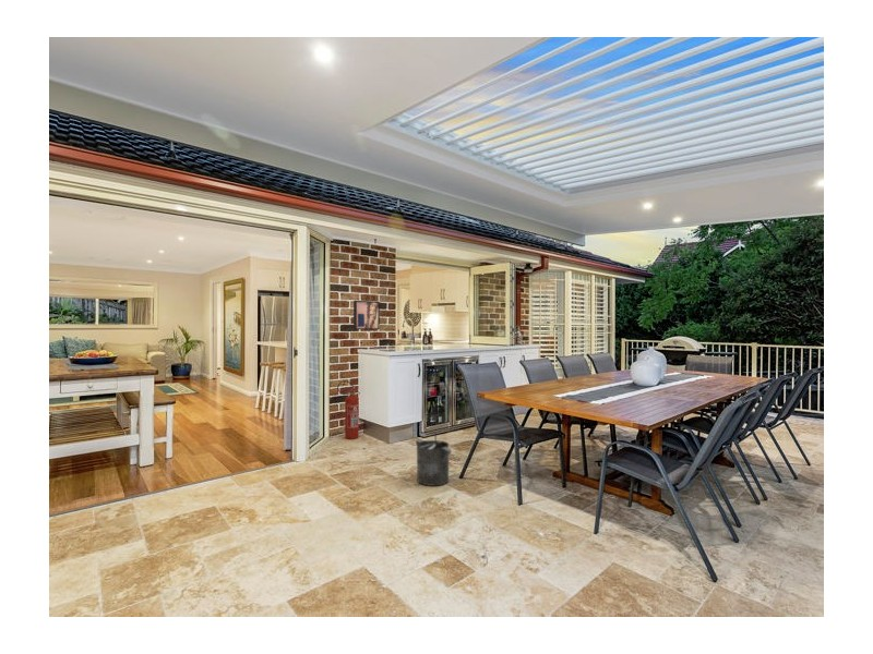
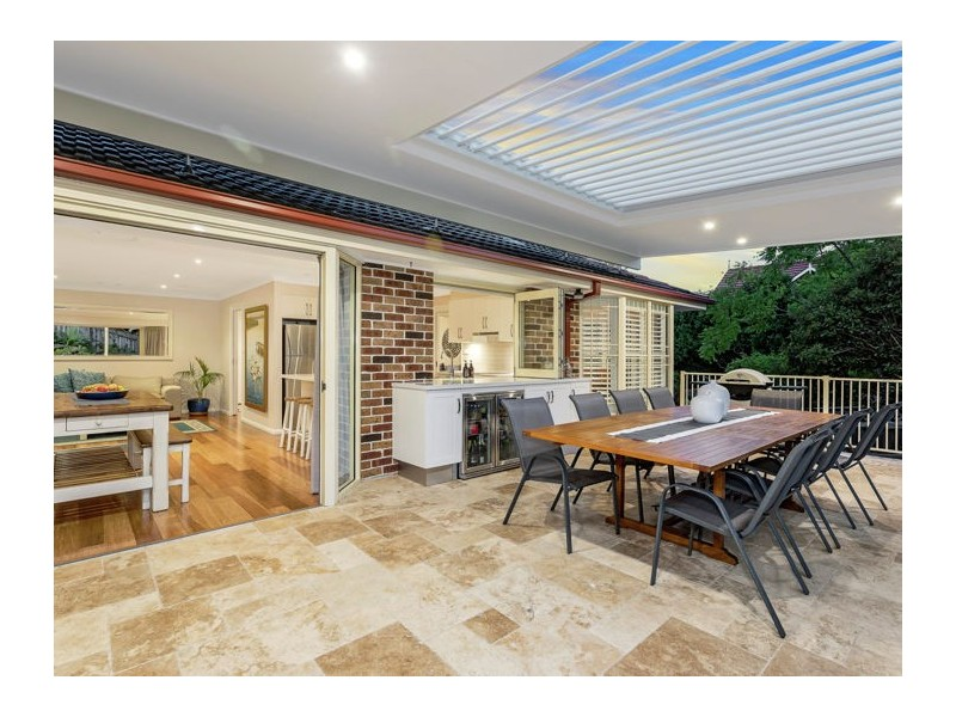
- bucket (432, 457)
- wall art (367, 315)
- fire extinguisher (348, 409)
